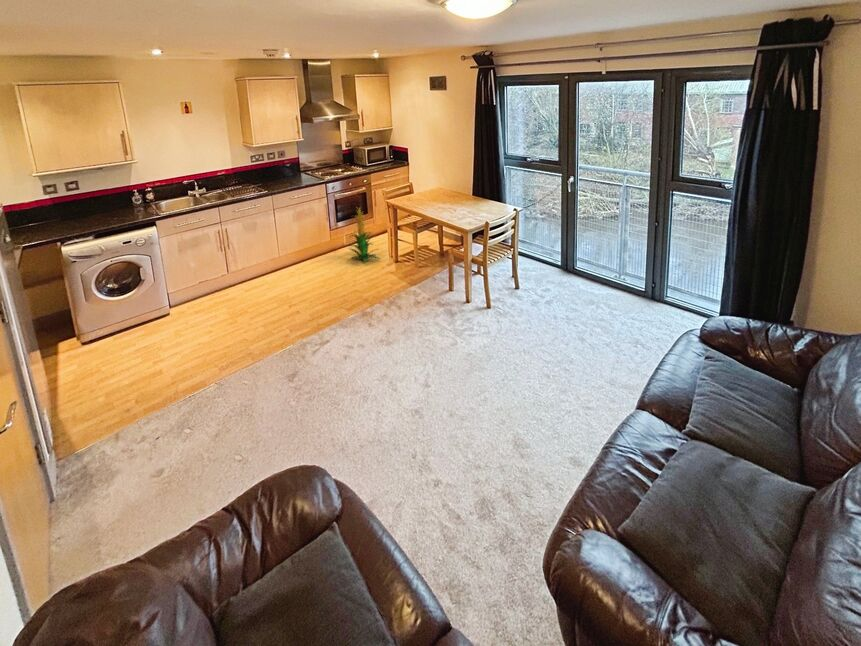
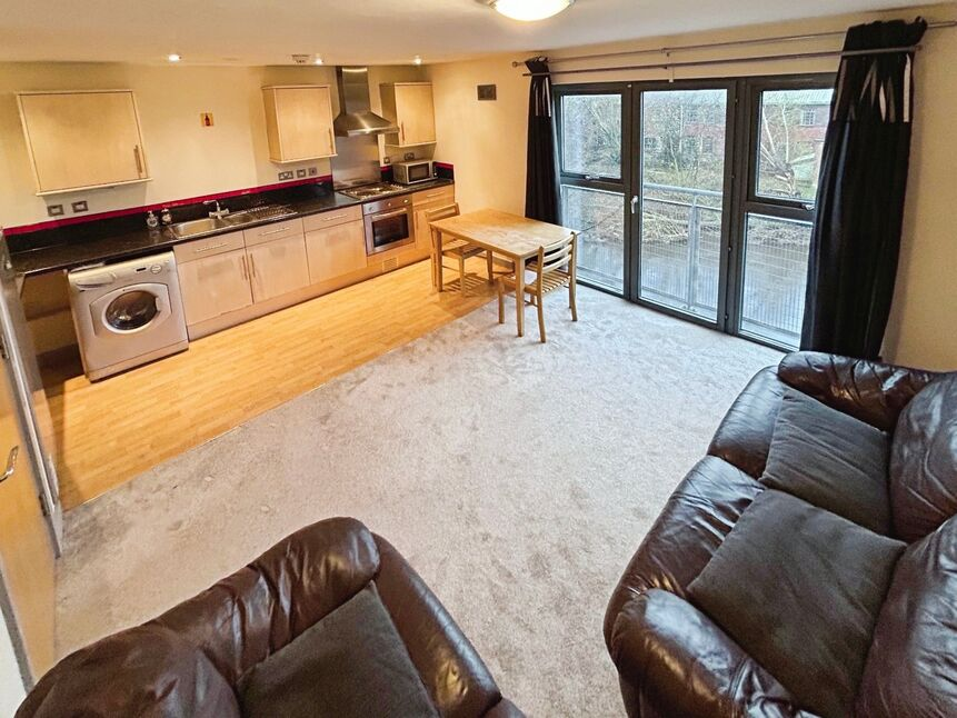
- indoor plant (361, 233)
